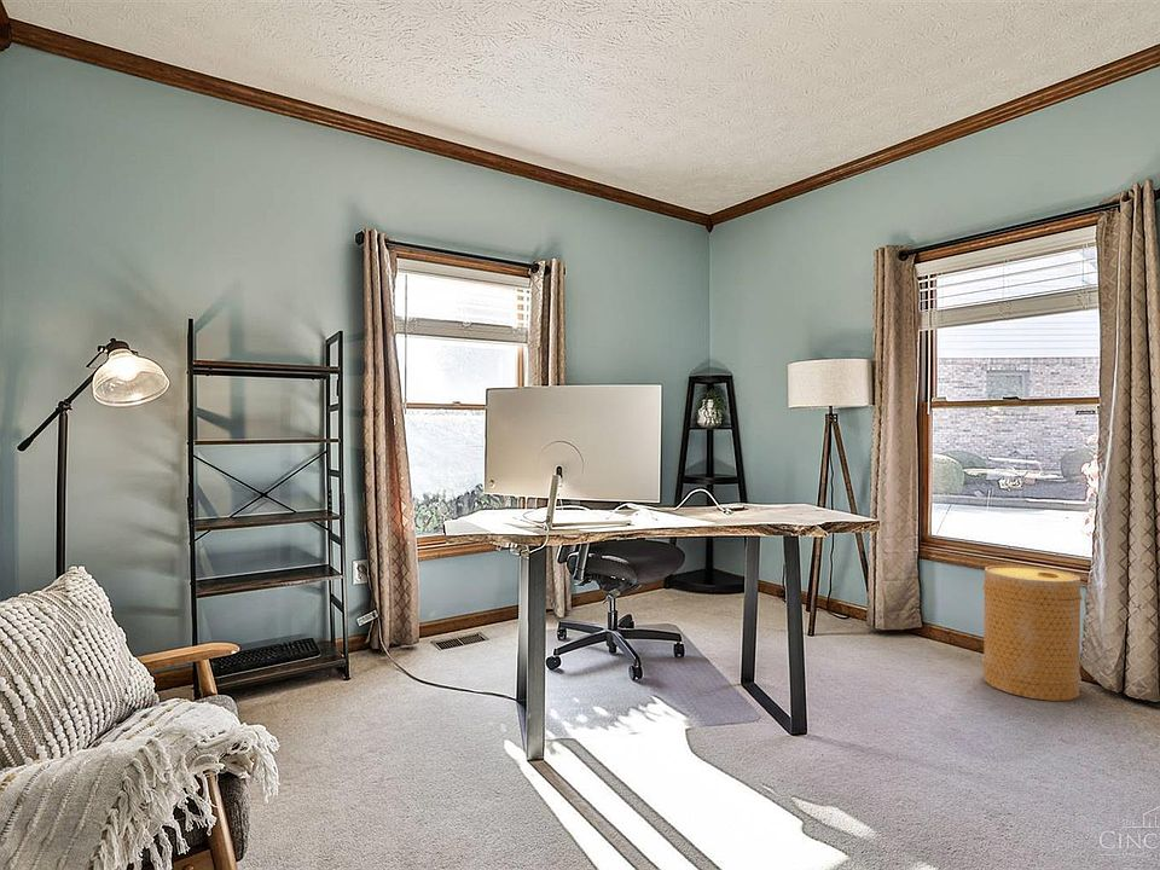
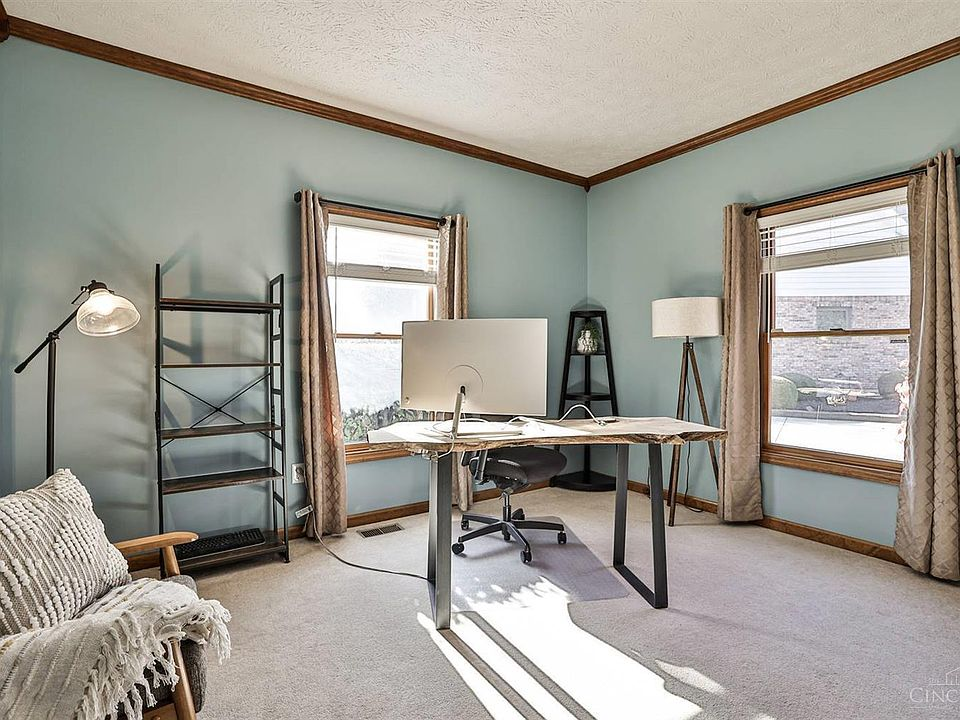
- basket (1030, 628)
